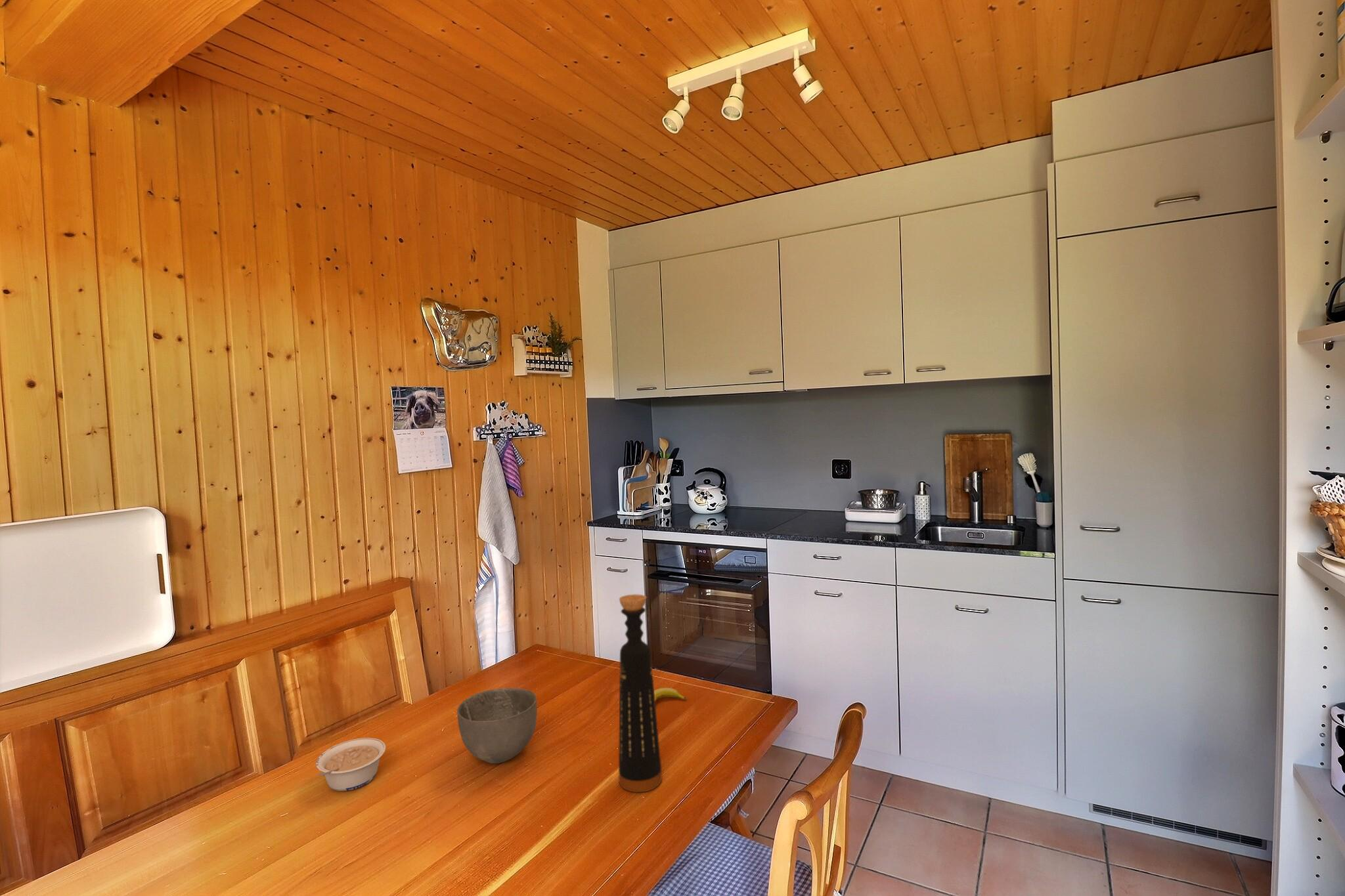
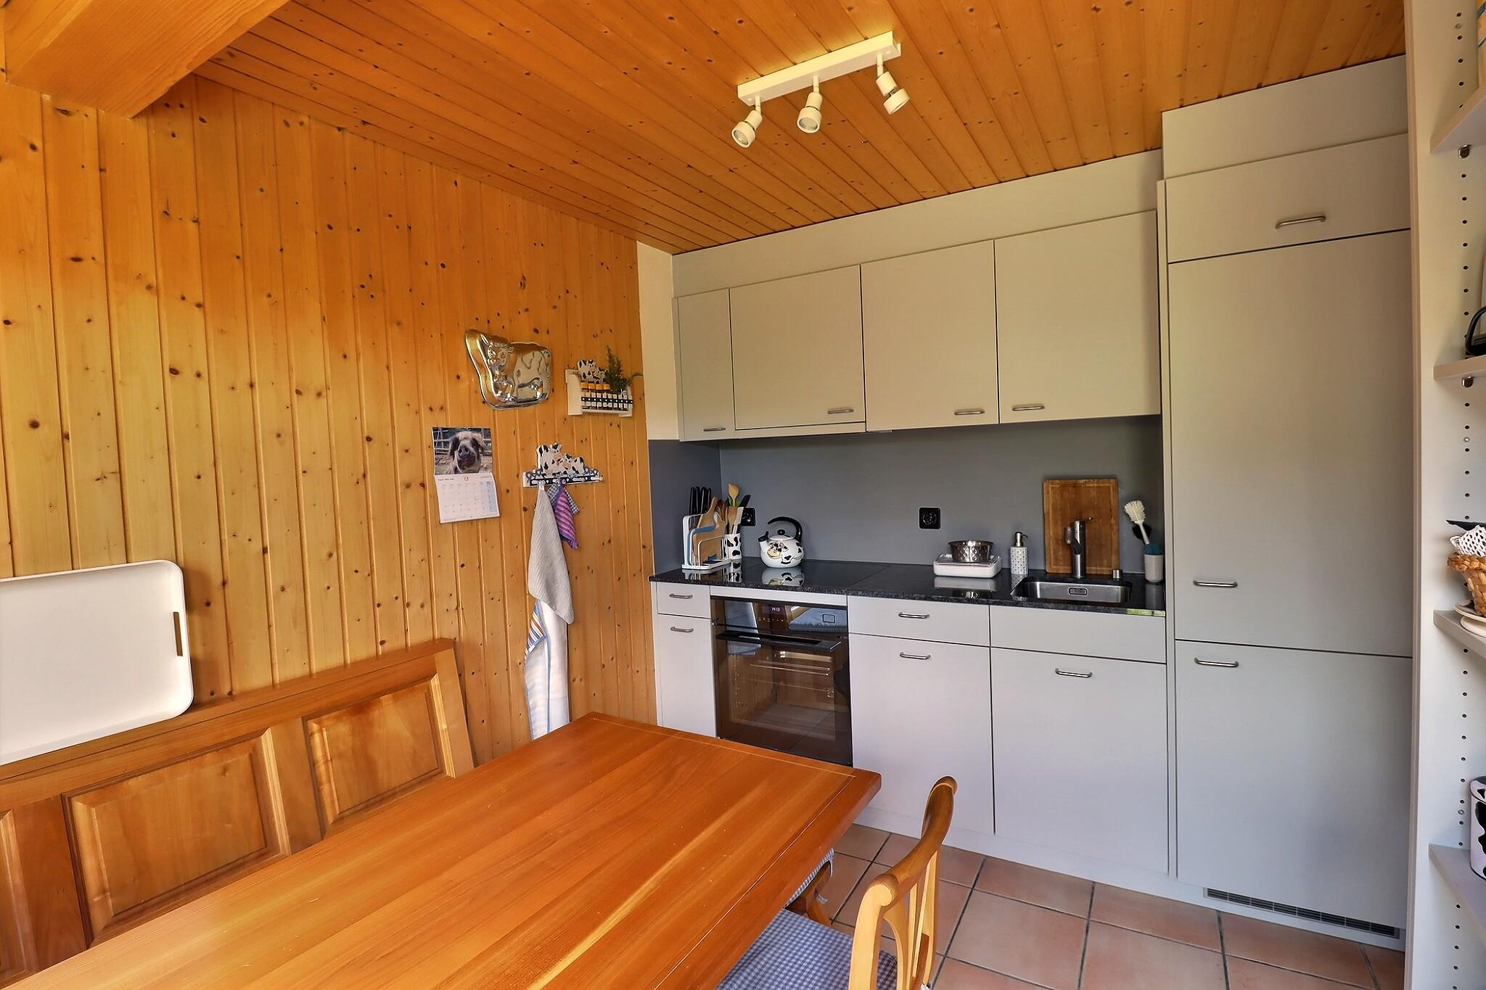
- legume (352, 765)
- bottle (636, 689)
- bowl (498, 729)
- banana (663, 696)
